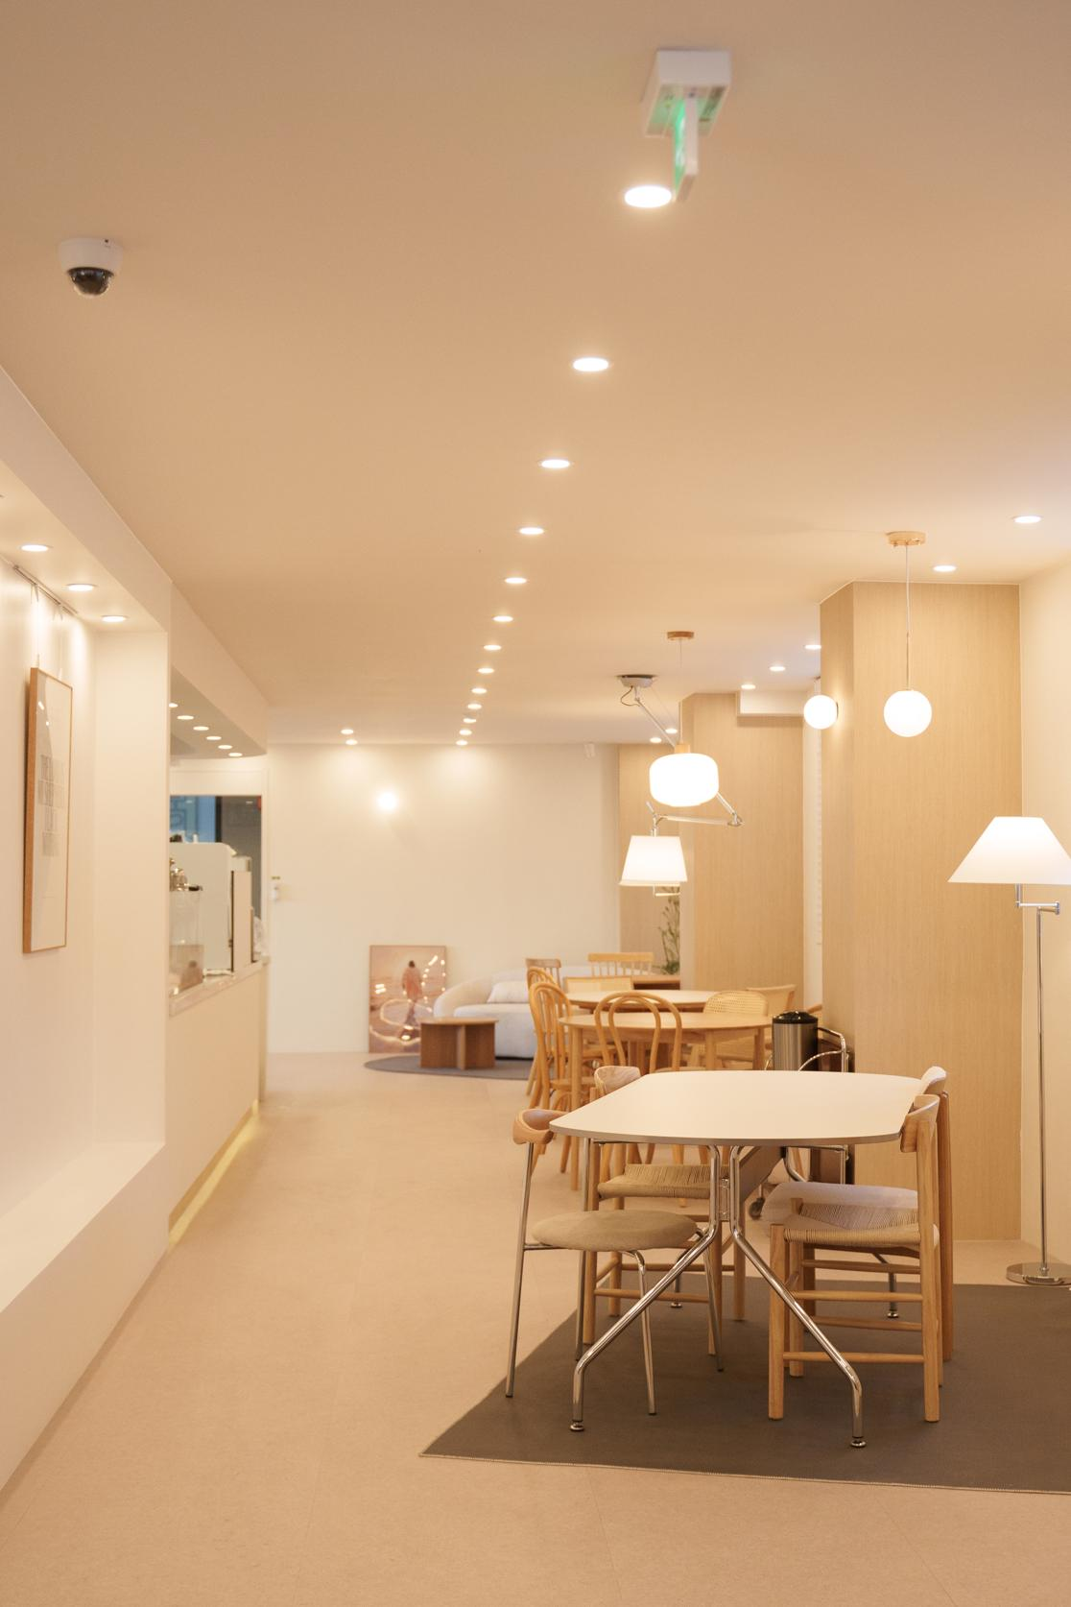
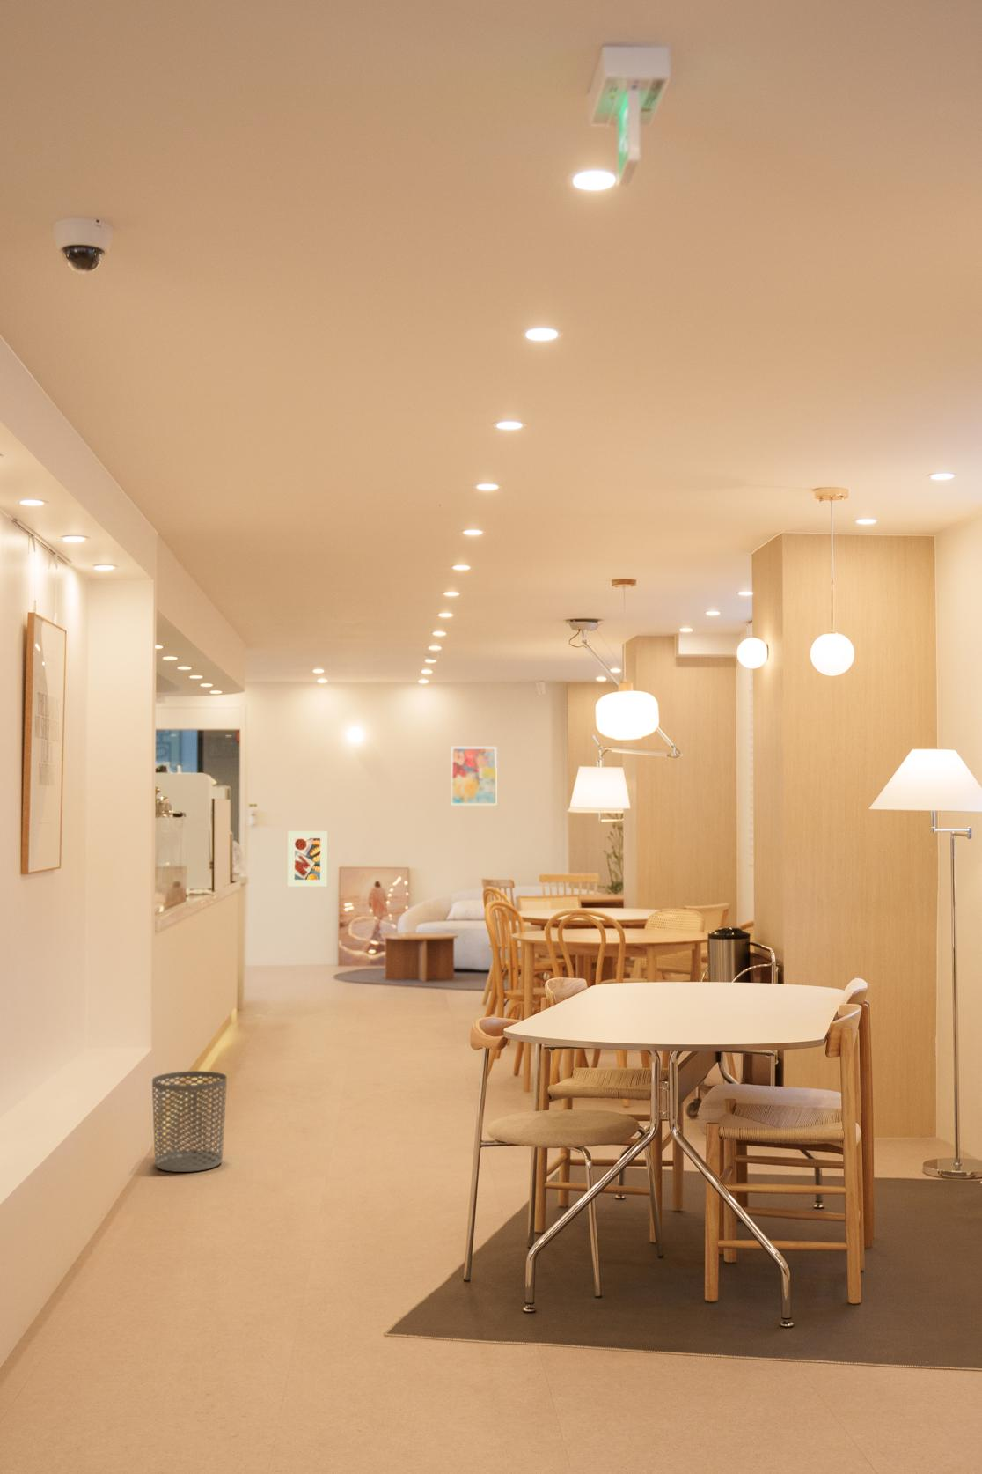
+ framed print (307, 859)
+ waste bin (189, 1120)
+ wall art (473, 775)
